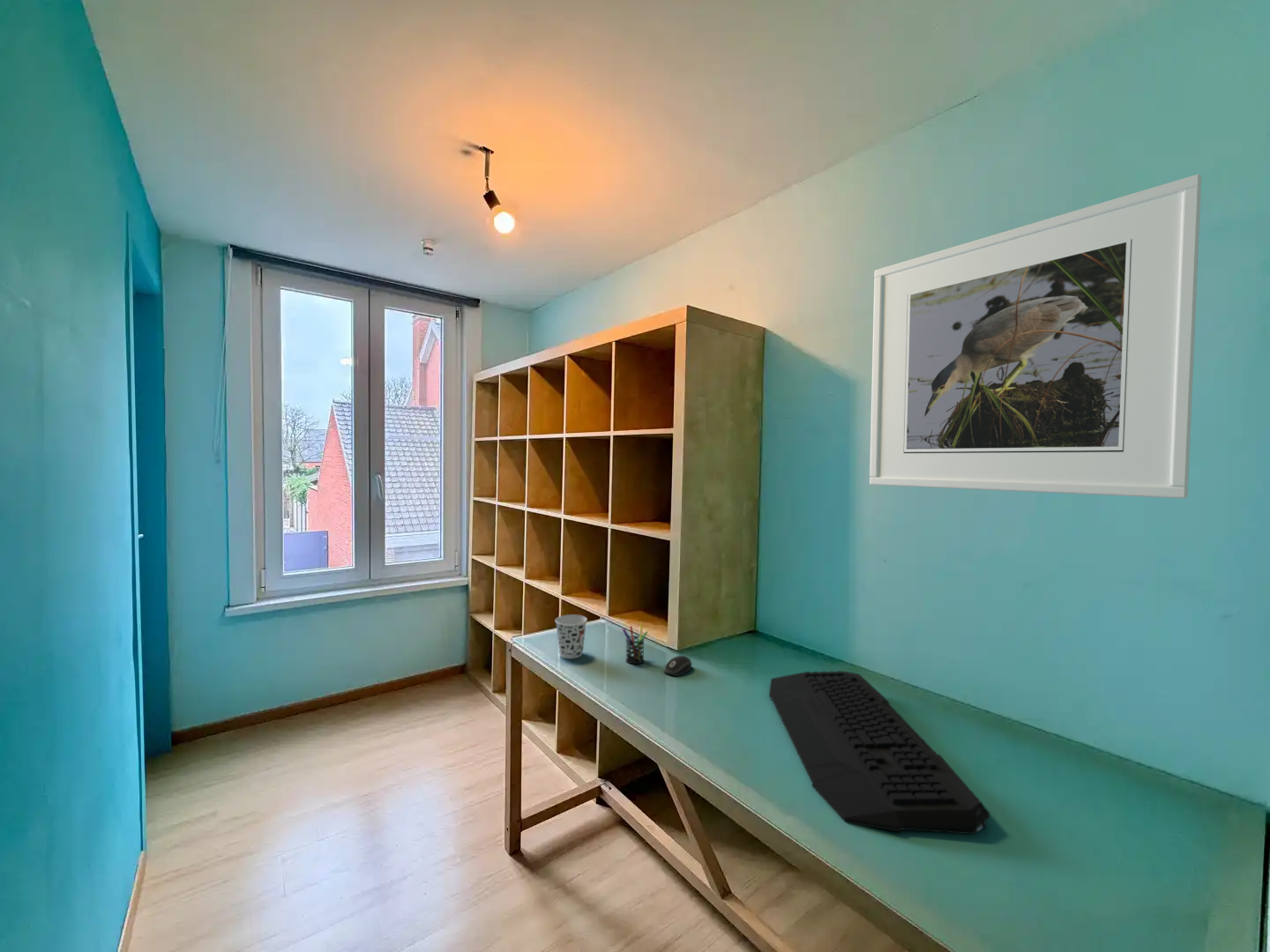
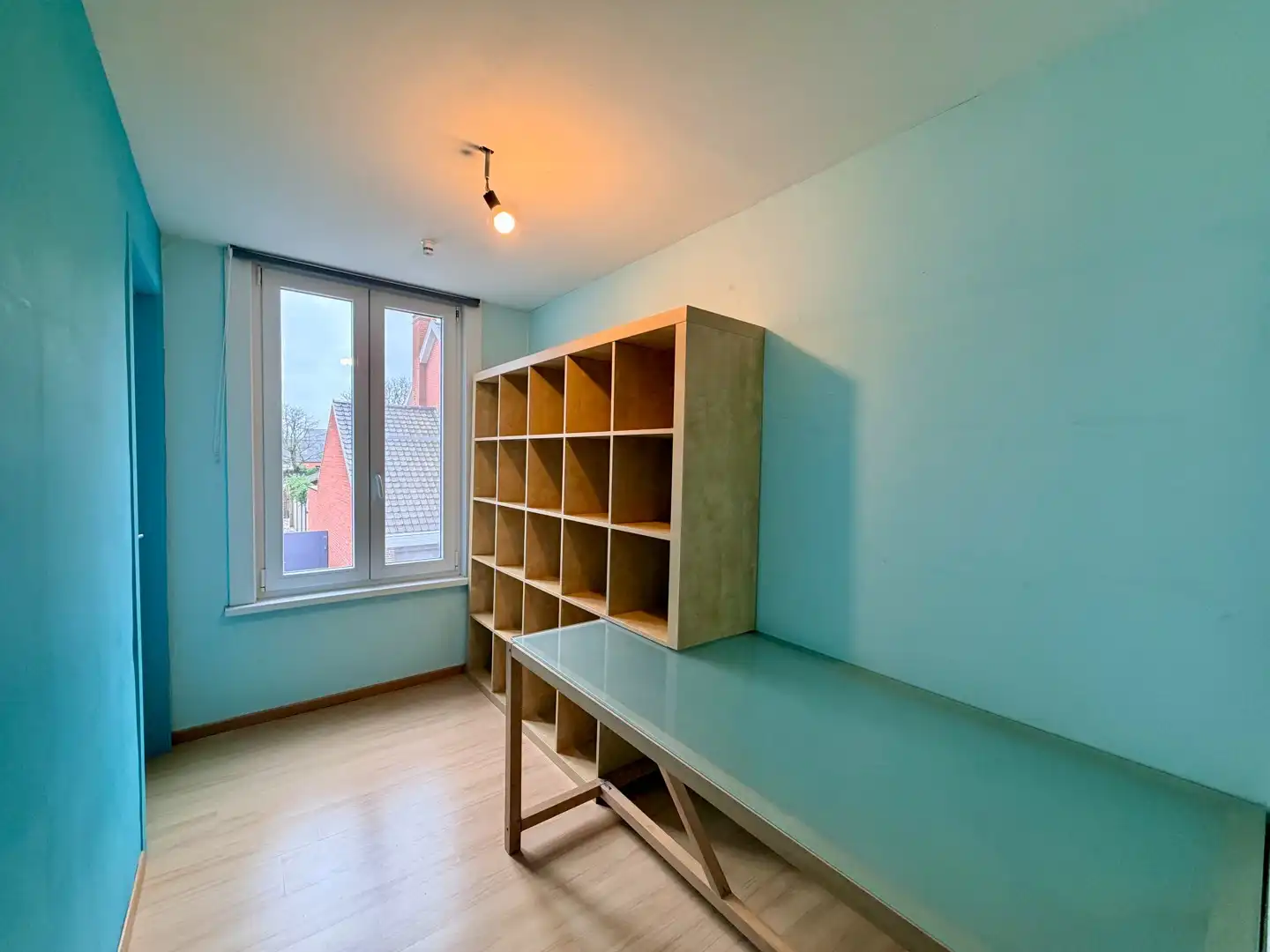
- keyboard (850, 728)
- cup (571, 636)
- computer mouse (678, 663)
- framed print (1001, 362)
- pen holder (636, 643)
